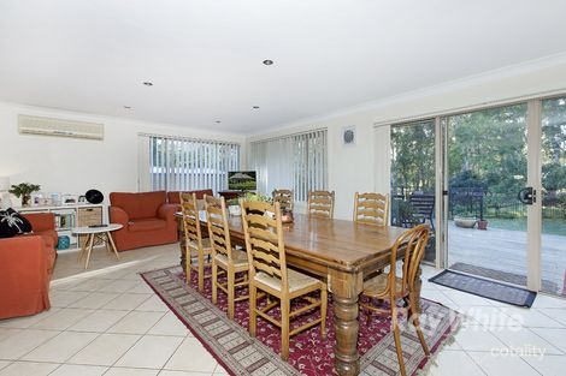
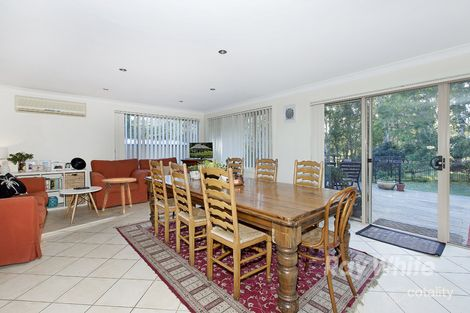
+ side table (121, 195)
